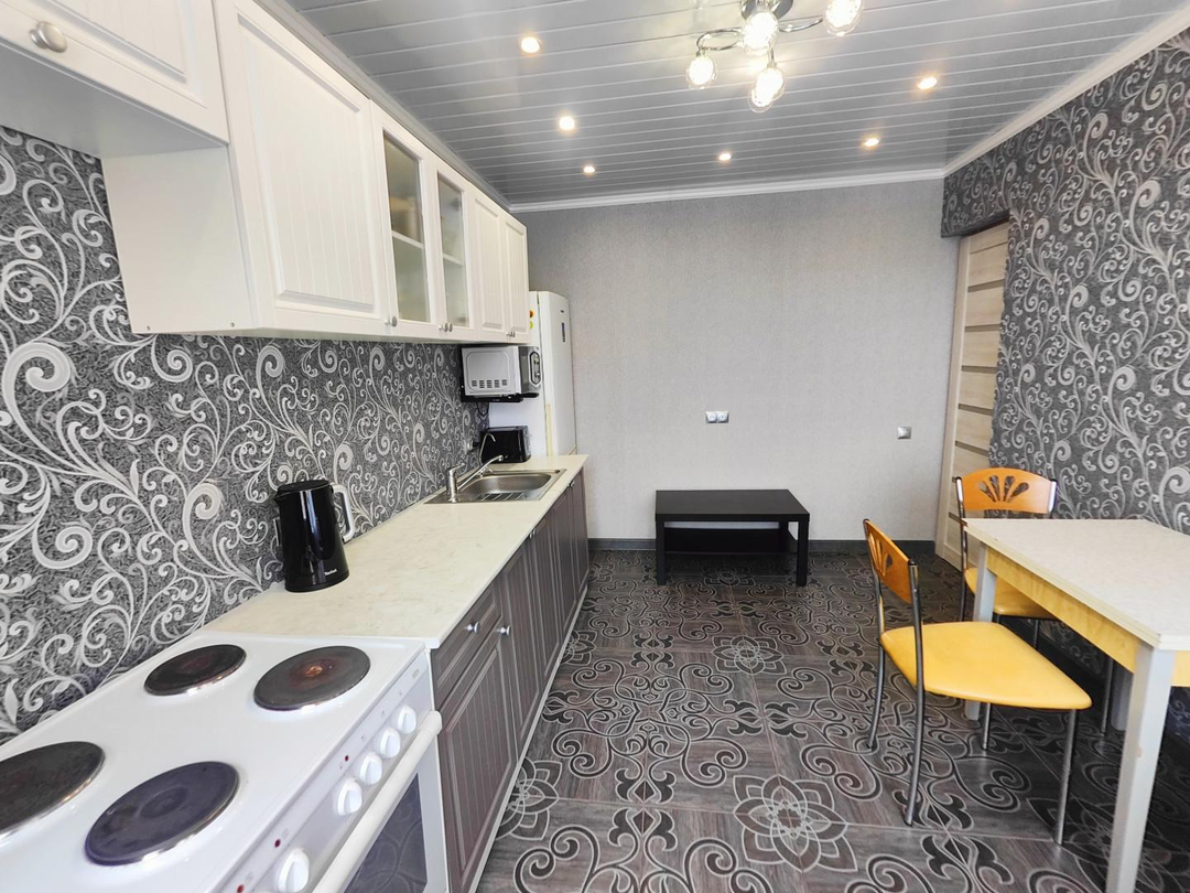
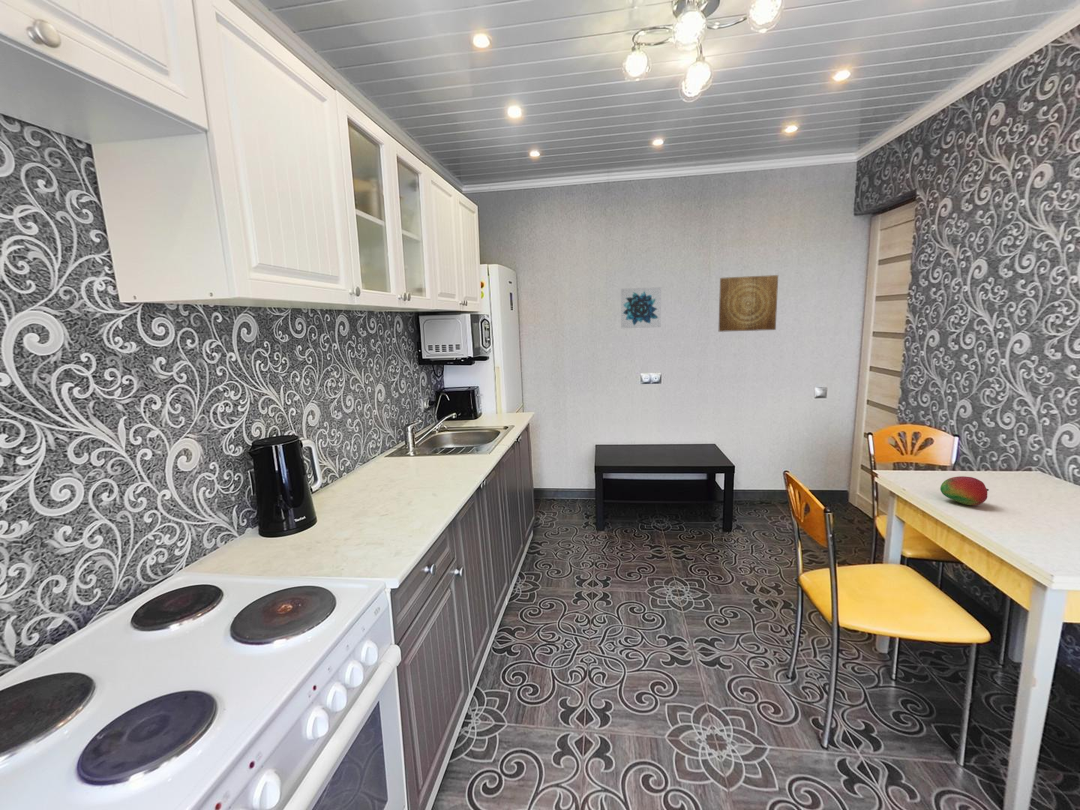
+ wall art (747, 303)
+ fruit (964, 490)
+ wall art (640, 308)
